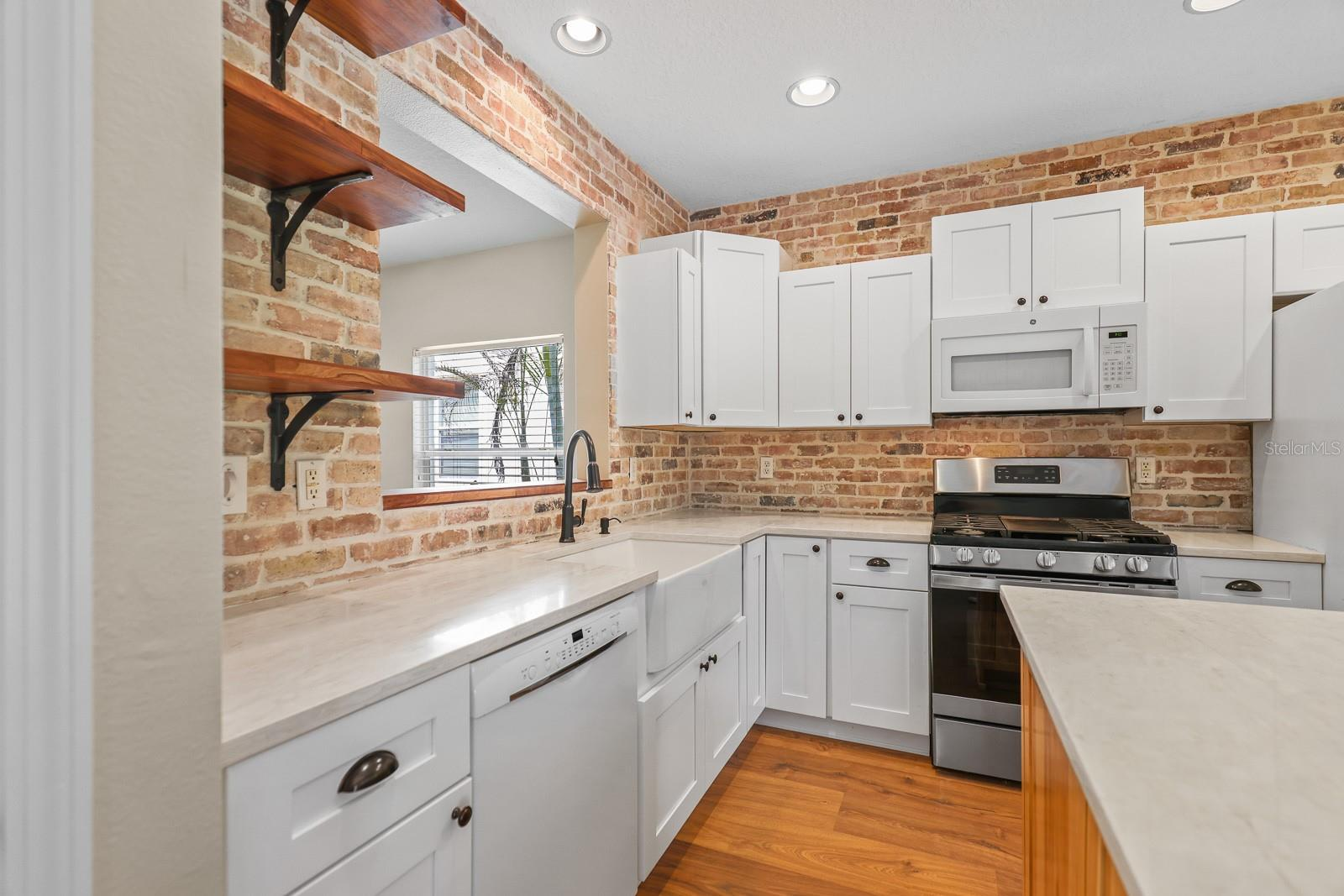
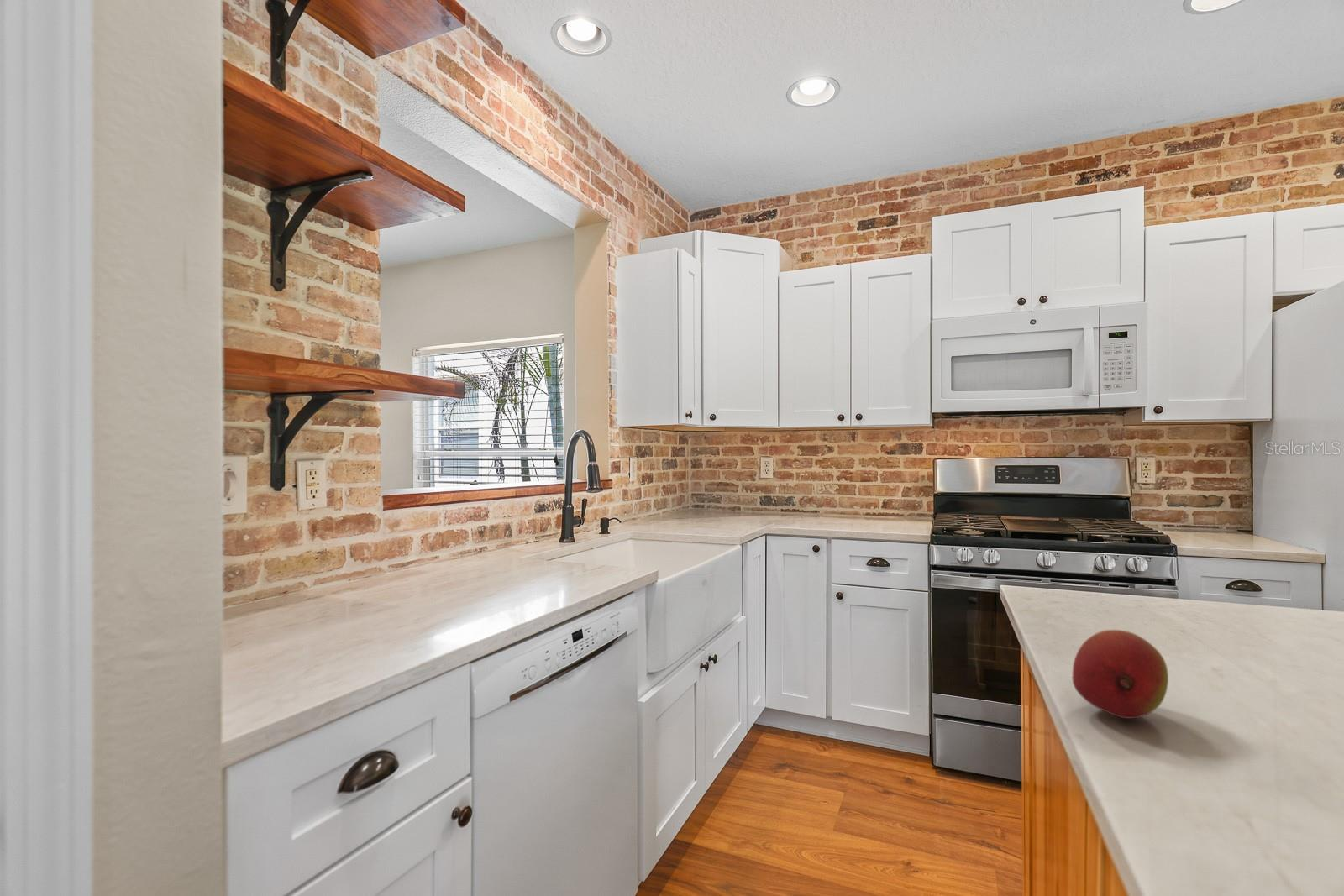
+ fruit (1117, 672)
